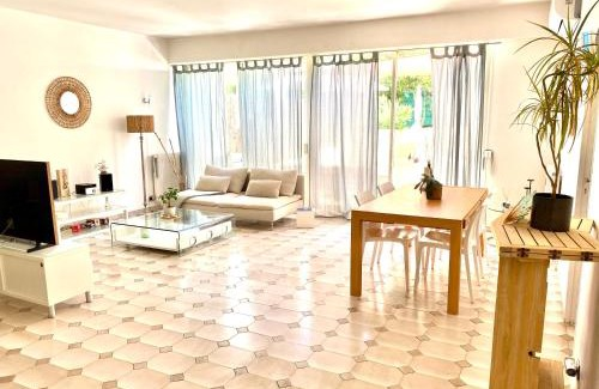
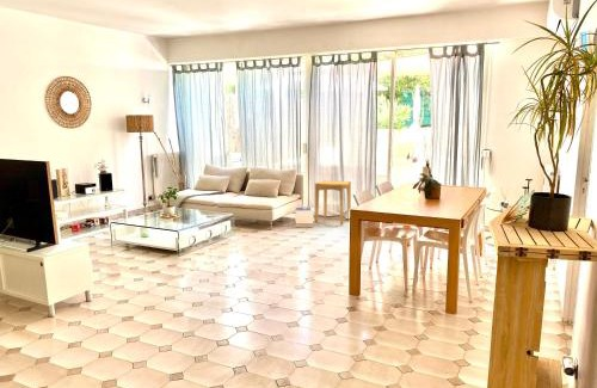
+ side table (326, 202)
